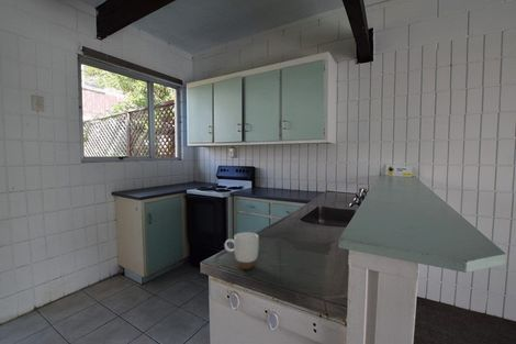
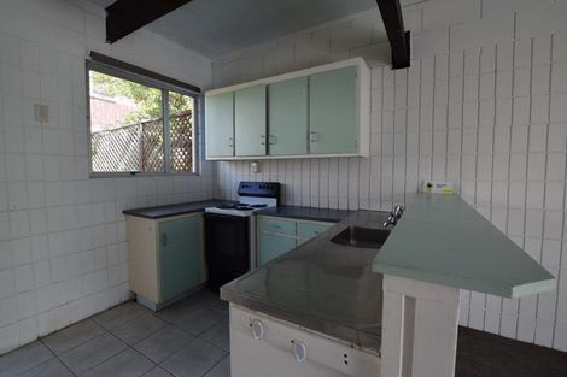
- mug (240, 251)
